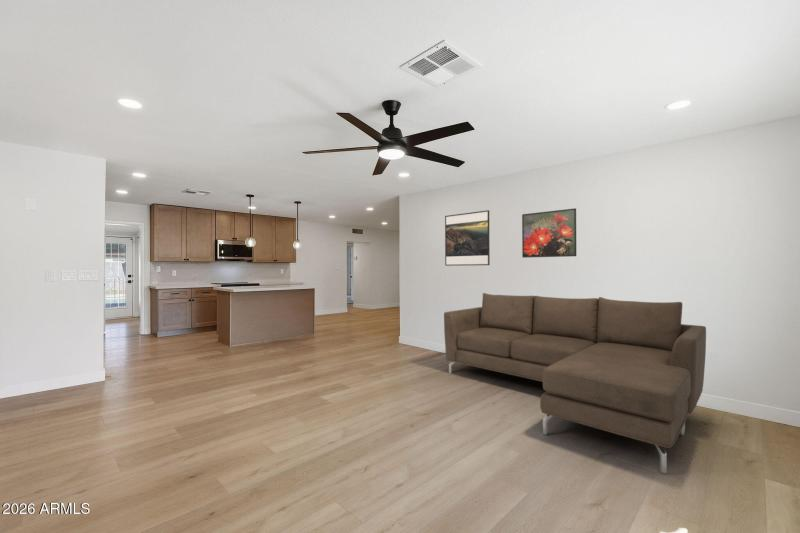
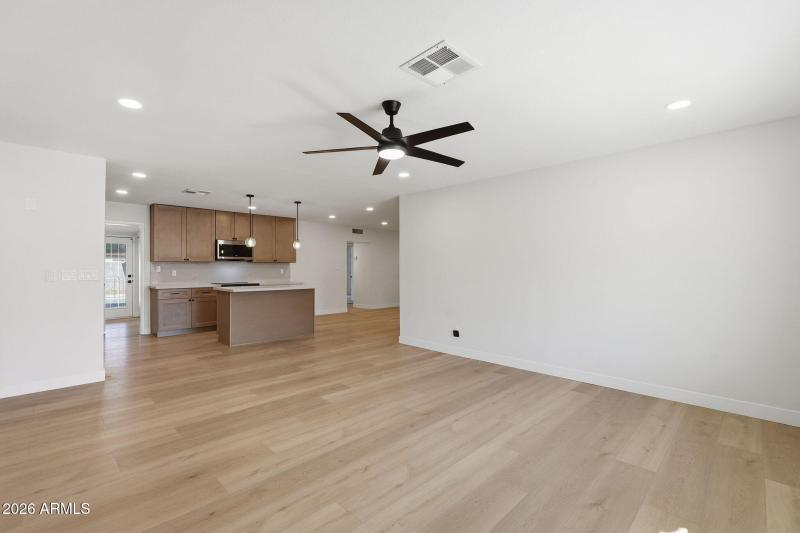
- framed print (547, 234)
- sofa (541, 347)
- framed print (466, 239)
